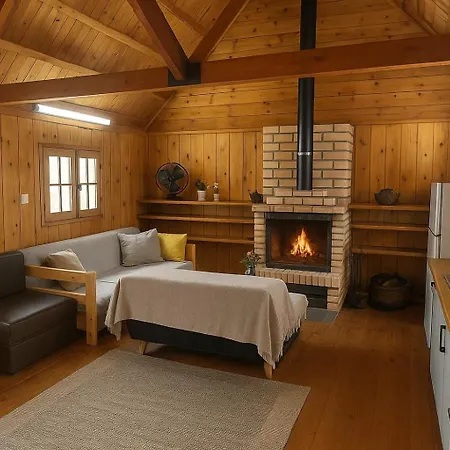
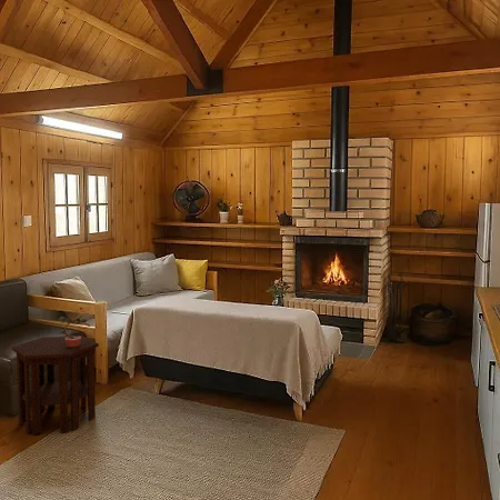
+ potted plant (78, 322)
+ side table (57, 382)
